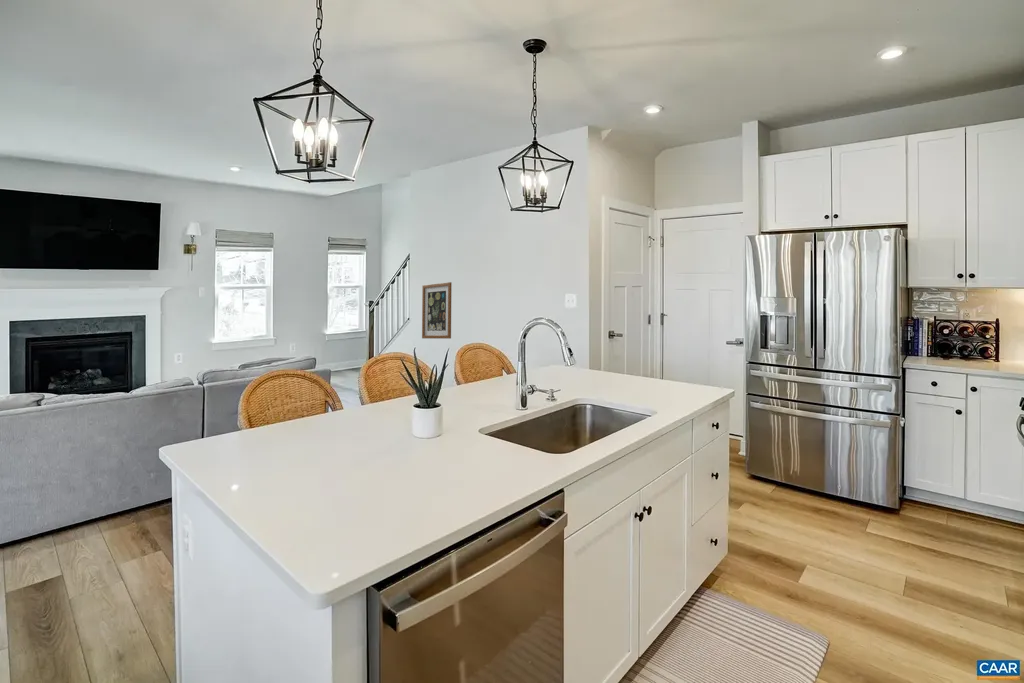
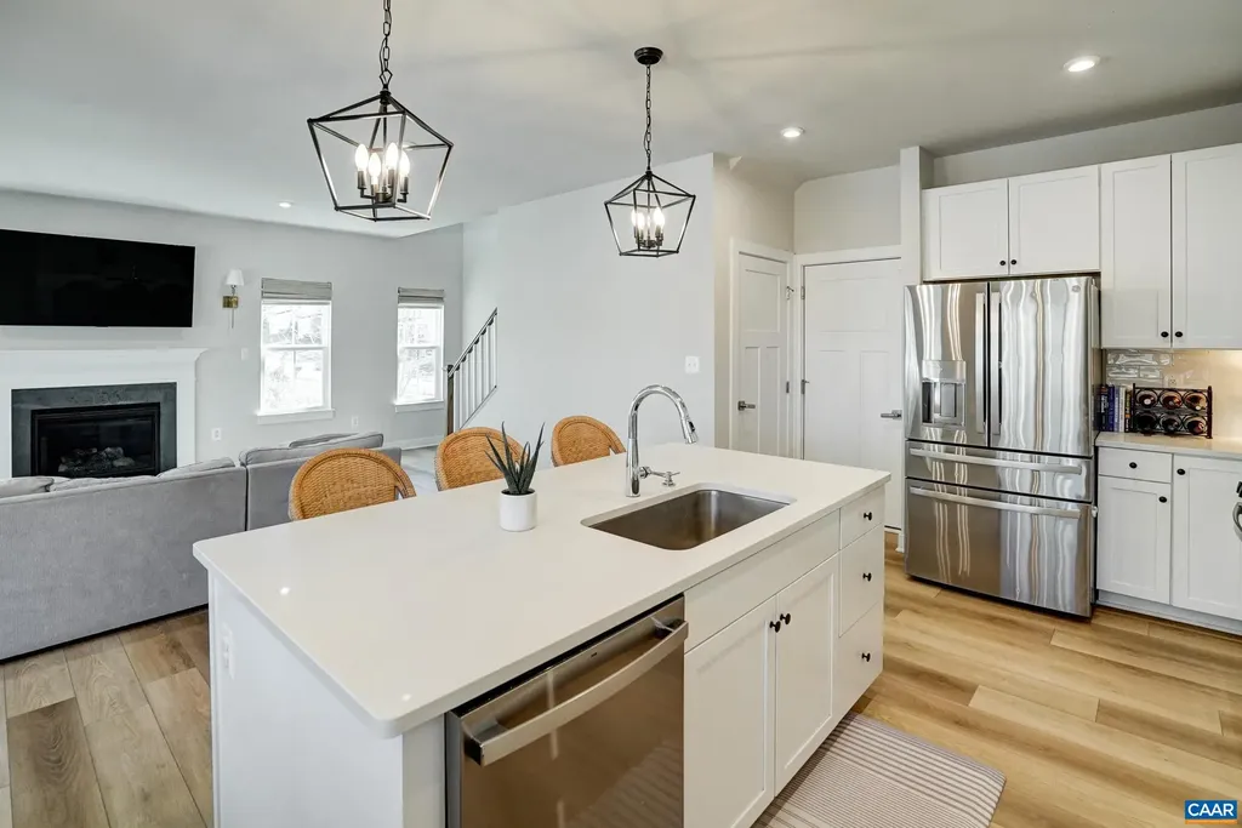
- wall art (436, 311)
